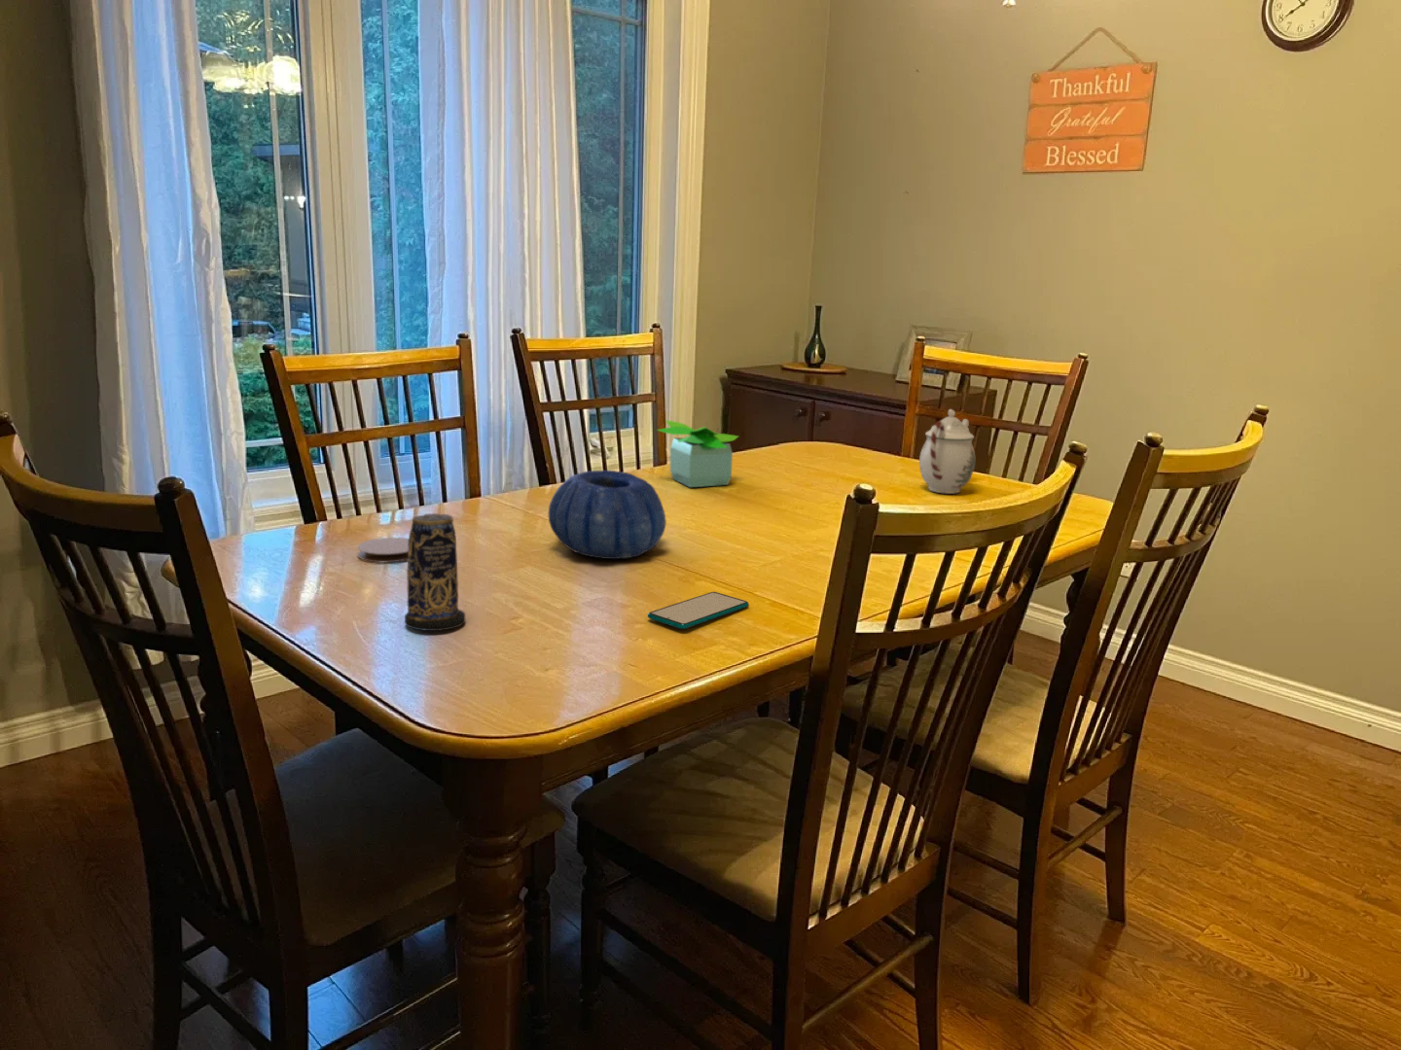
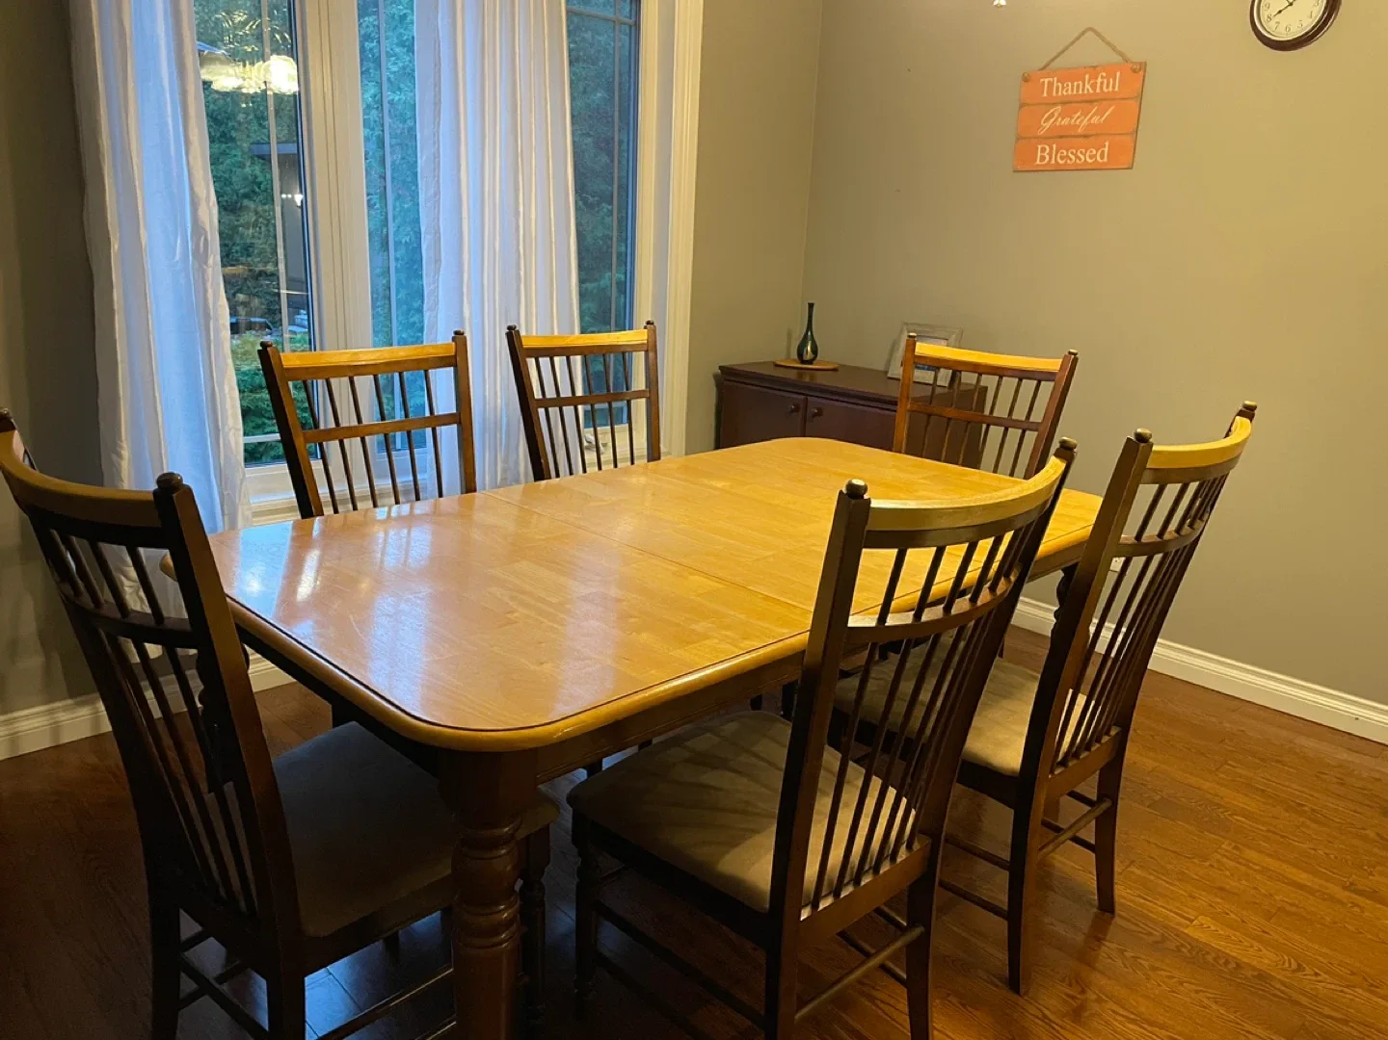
- coaster (389, 549)
- decorative bowl (607, 513)
- potted plant (696, 452)
- smartphone (698, 610)
- candle (432, 570)
- teapot (949, 449)
